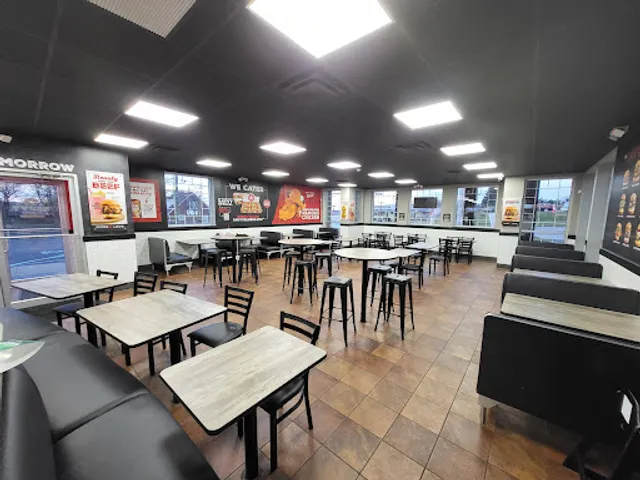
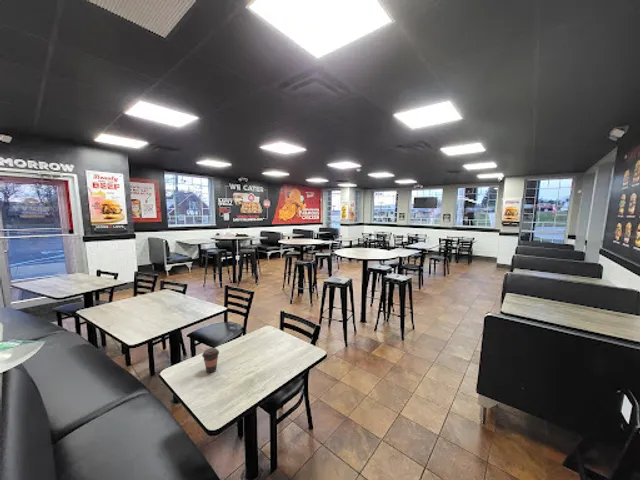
+ coffee cup (211, 360)
